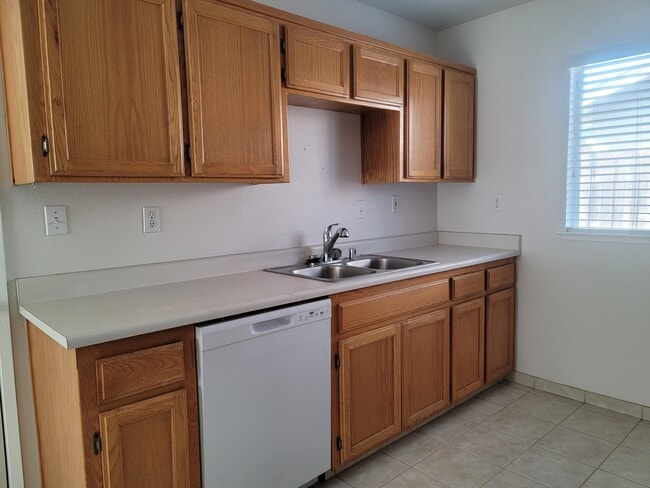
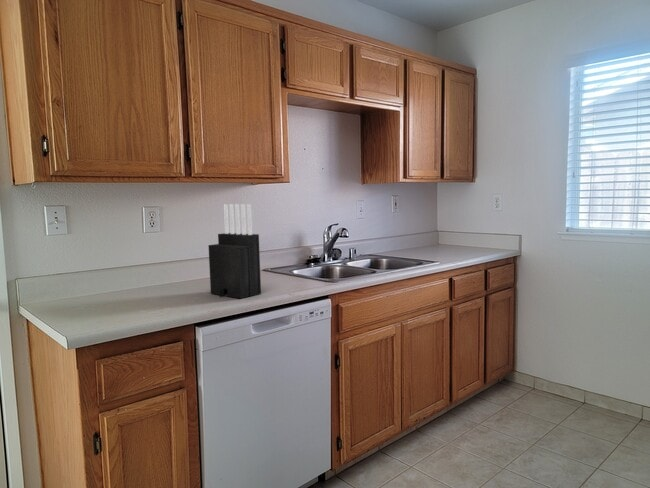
+ knife block (231, 249)
